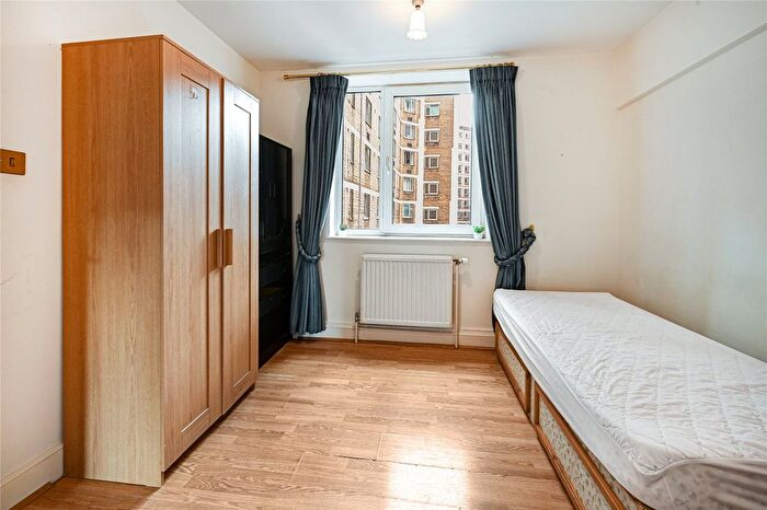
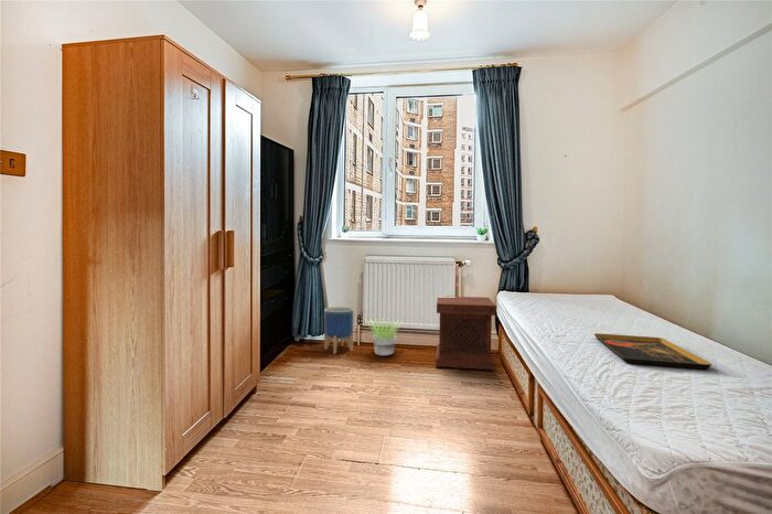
+ decorative tray (644, 349)
+ potted plant (384, 336)
+ planter (339, 329)
+ side table (463, 330)
